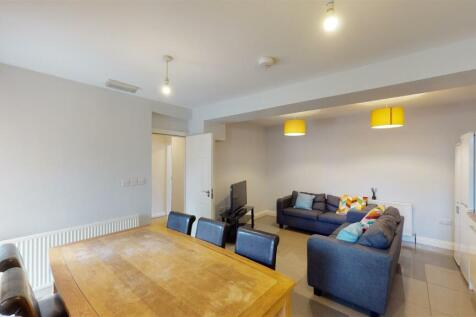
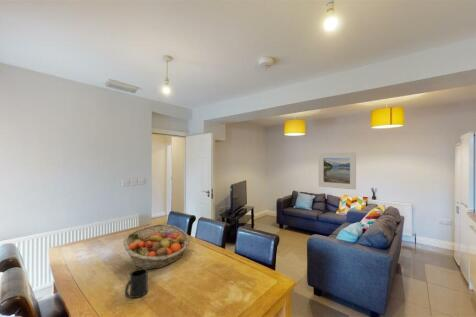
+ mug (136, 284)
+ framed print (336, 170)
+ fruit basket (158, 244)
